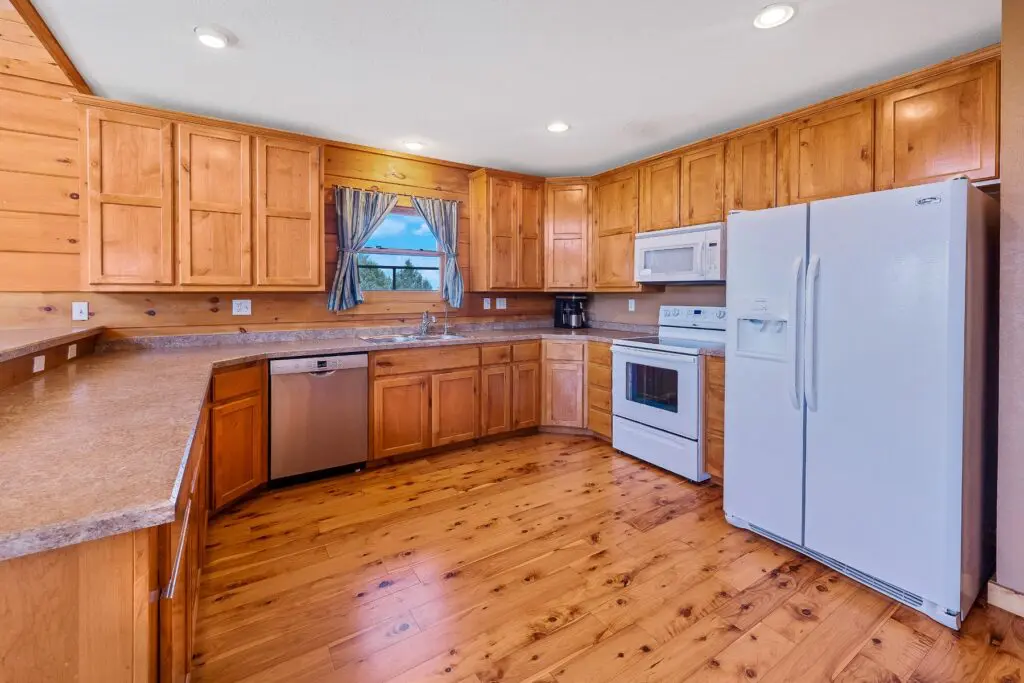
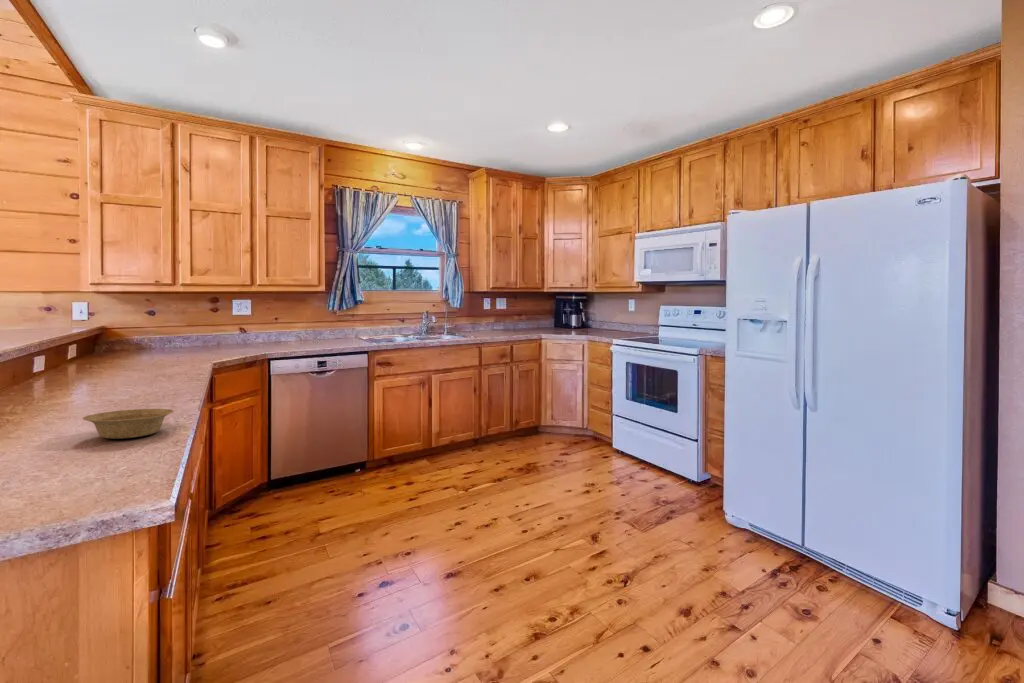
+ bowl (130, 424)
